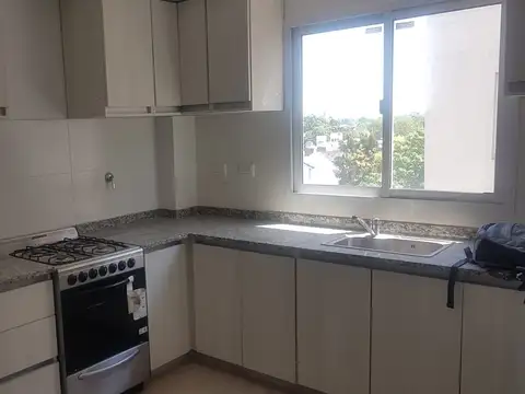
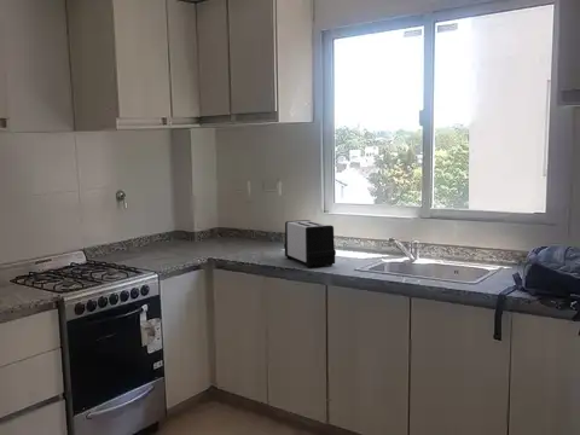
+ toaster (308, 242)
